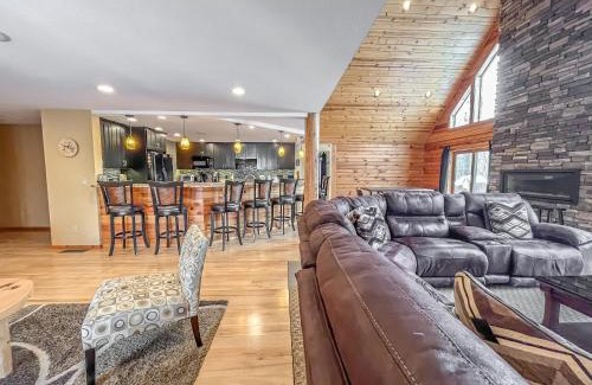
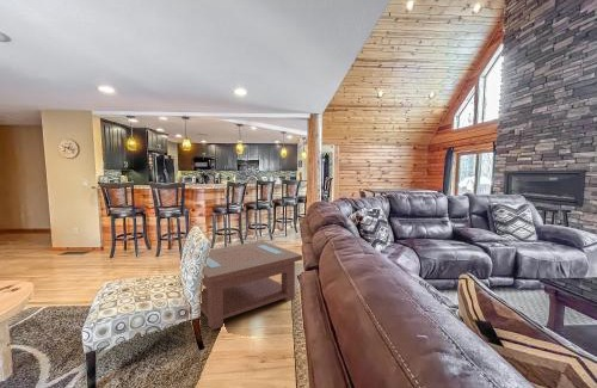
+ coffee table (241, 278)
